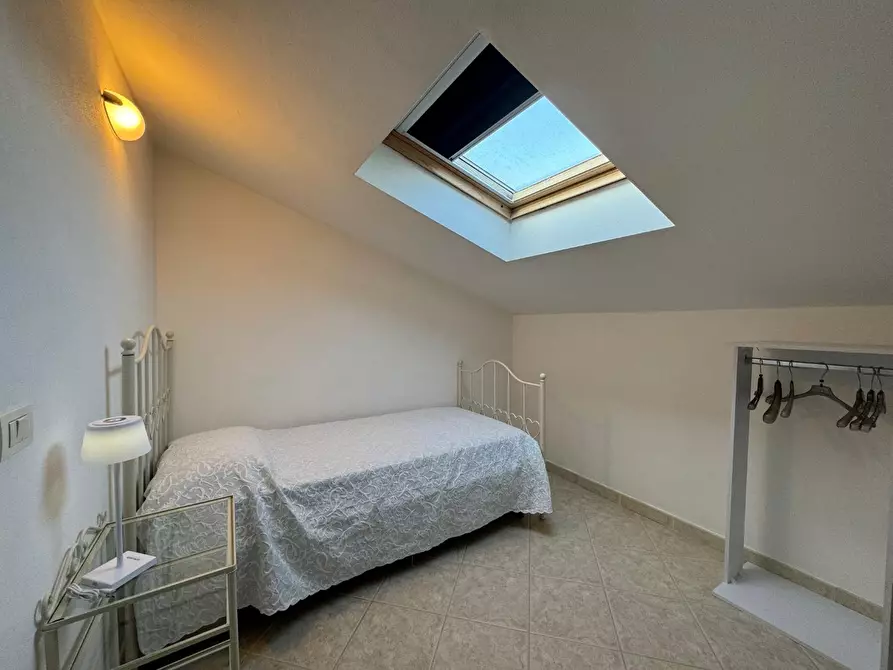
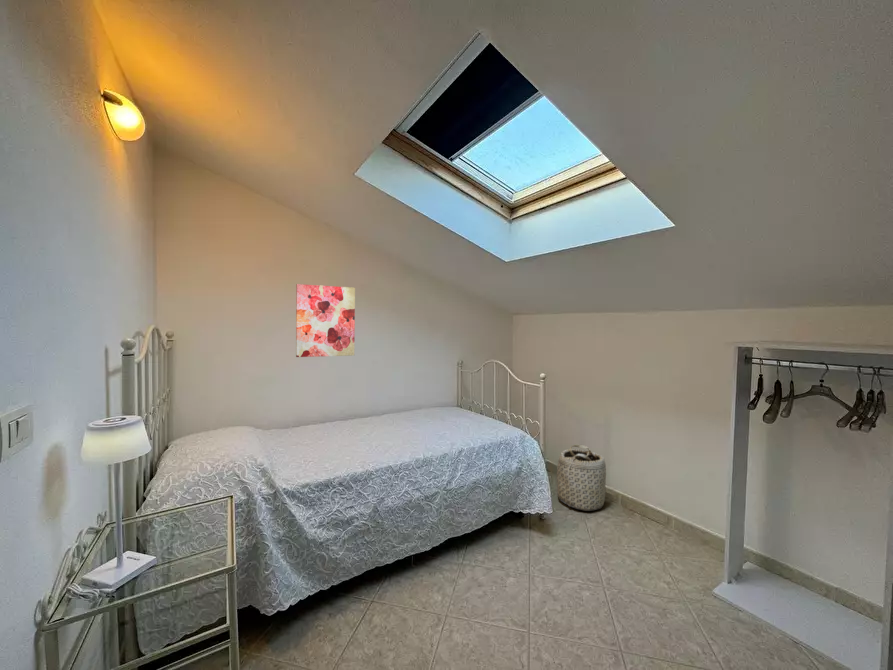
+ wall art (326, 321)
+ basket (582, 474)
